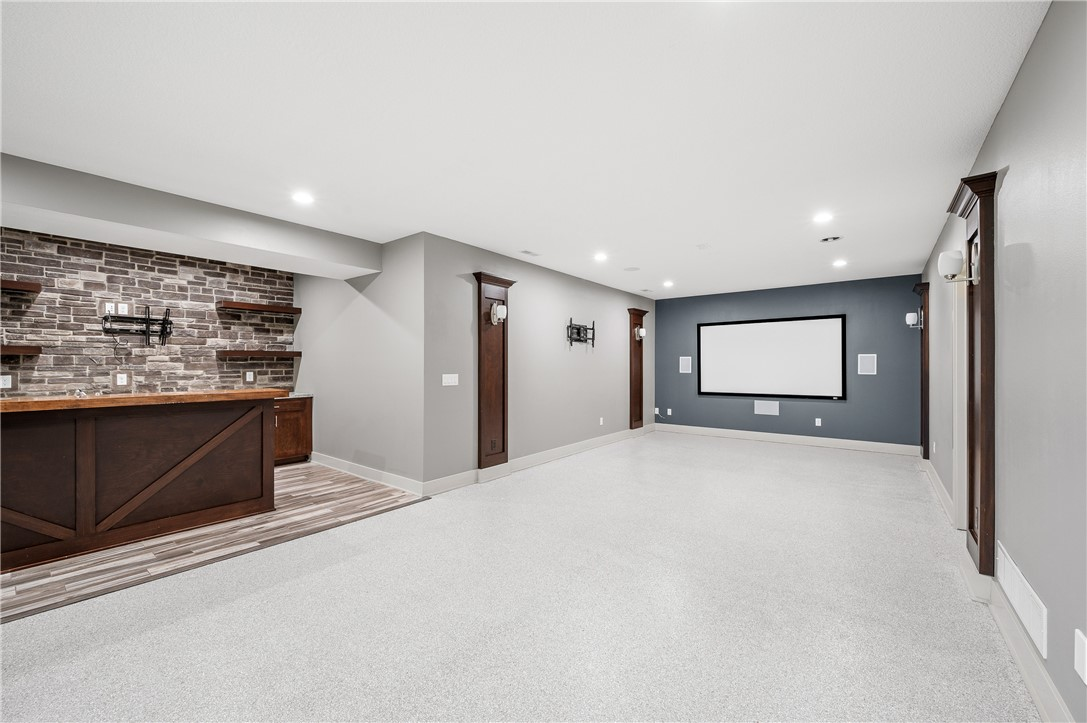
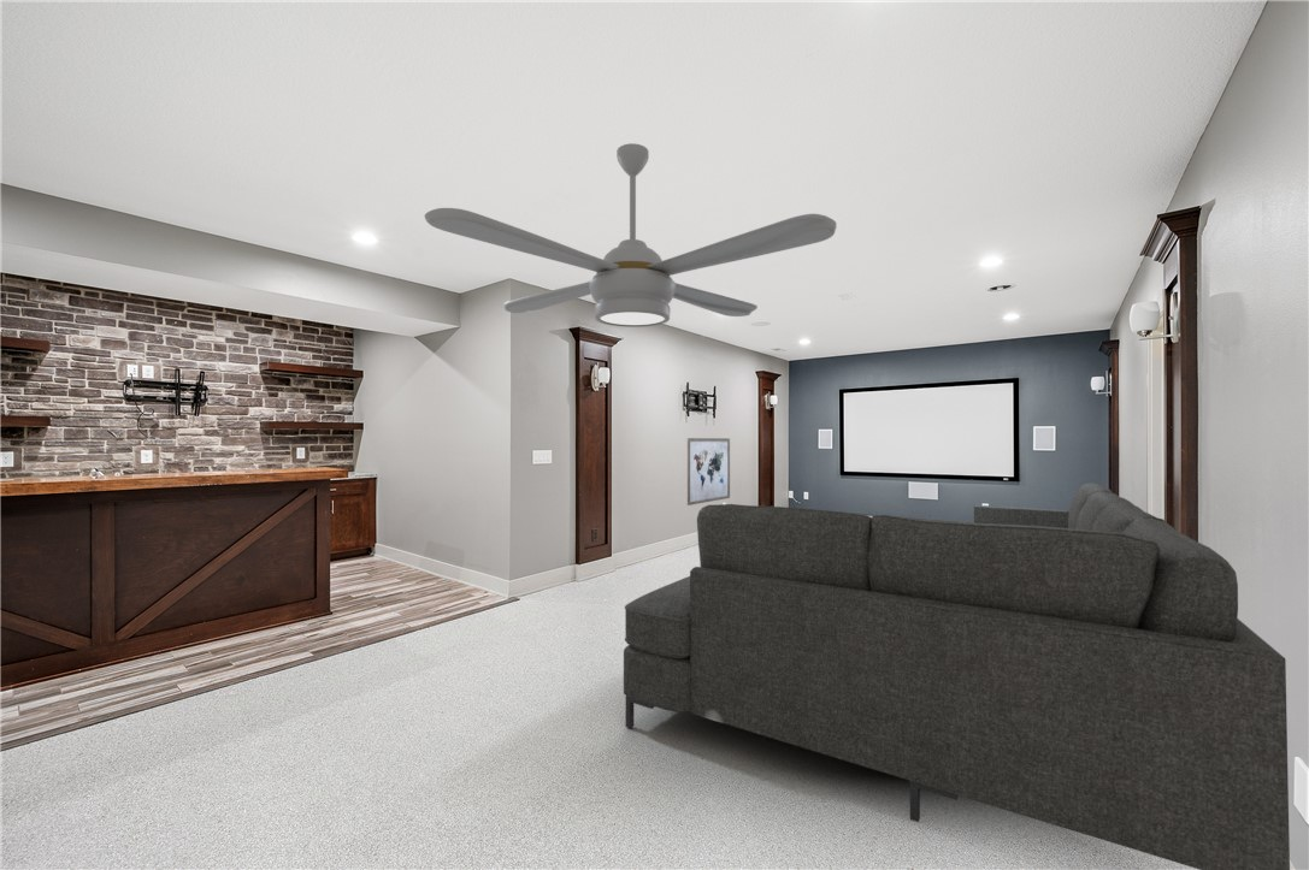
+ wall art (709, 469)
+ ceiling fan (632, 235)
+ sofa (930, 569)
